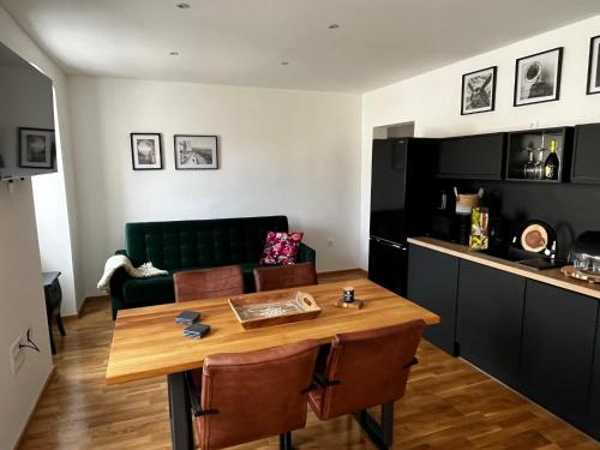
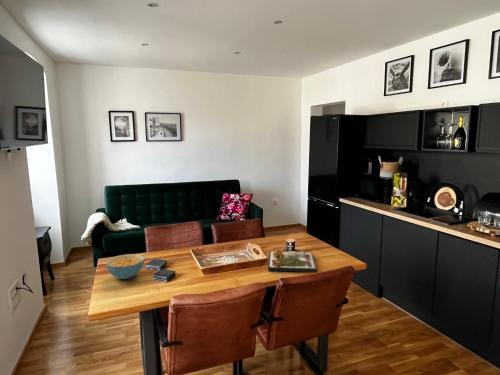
+ dinner plate (291, 258)
+ cereal bowl (126, 268)
